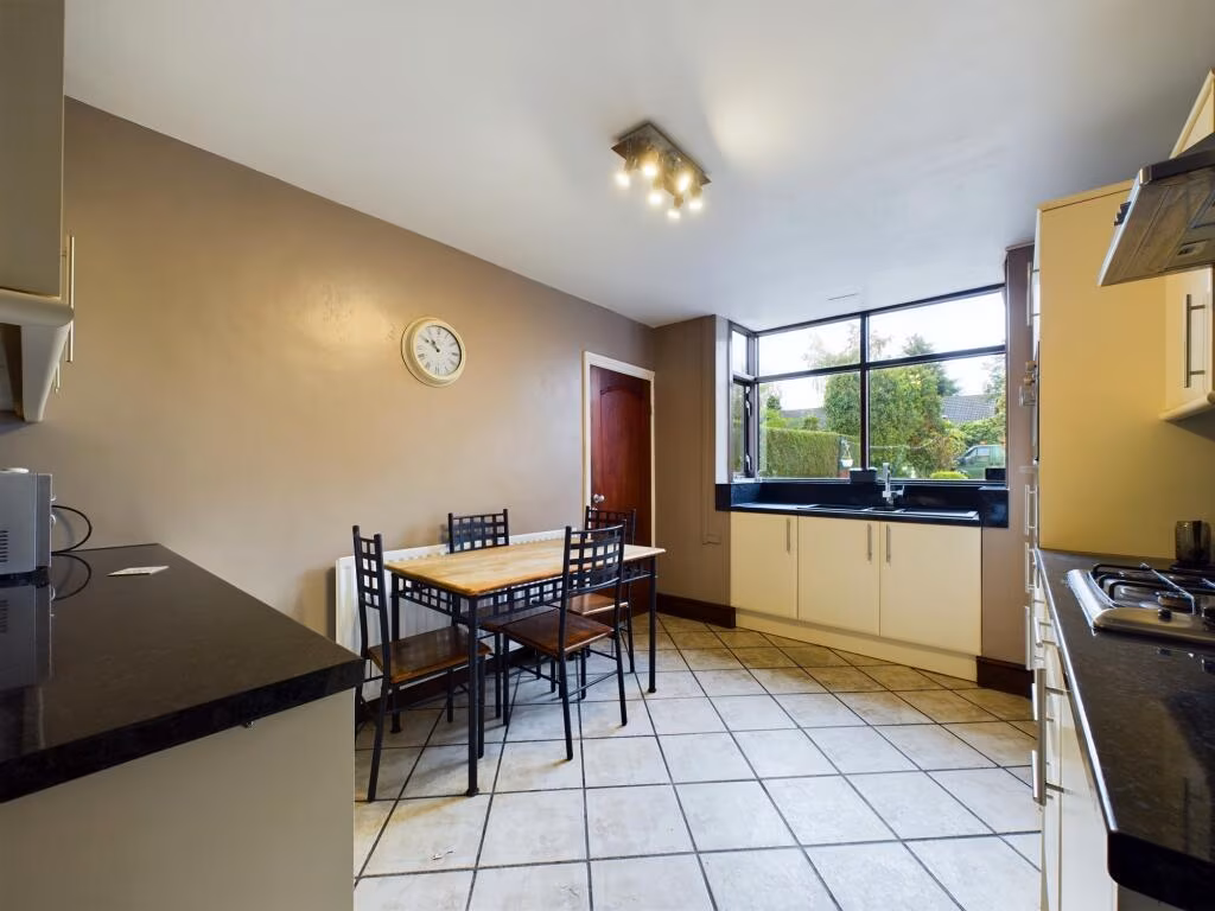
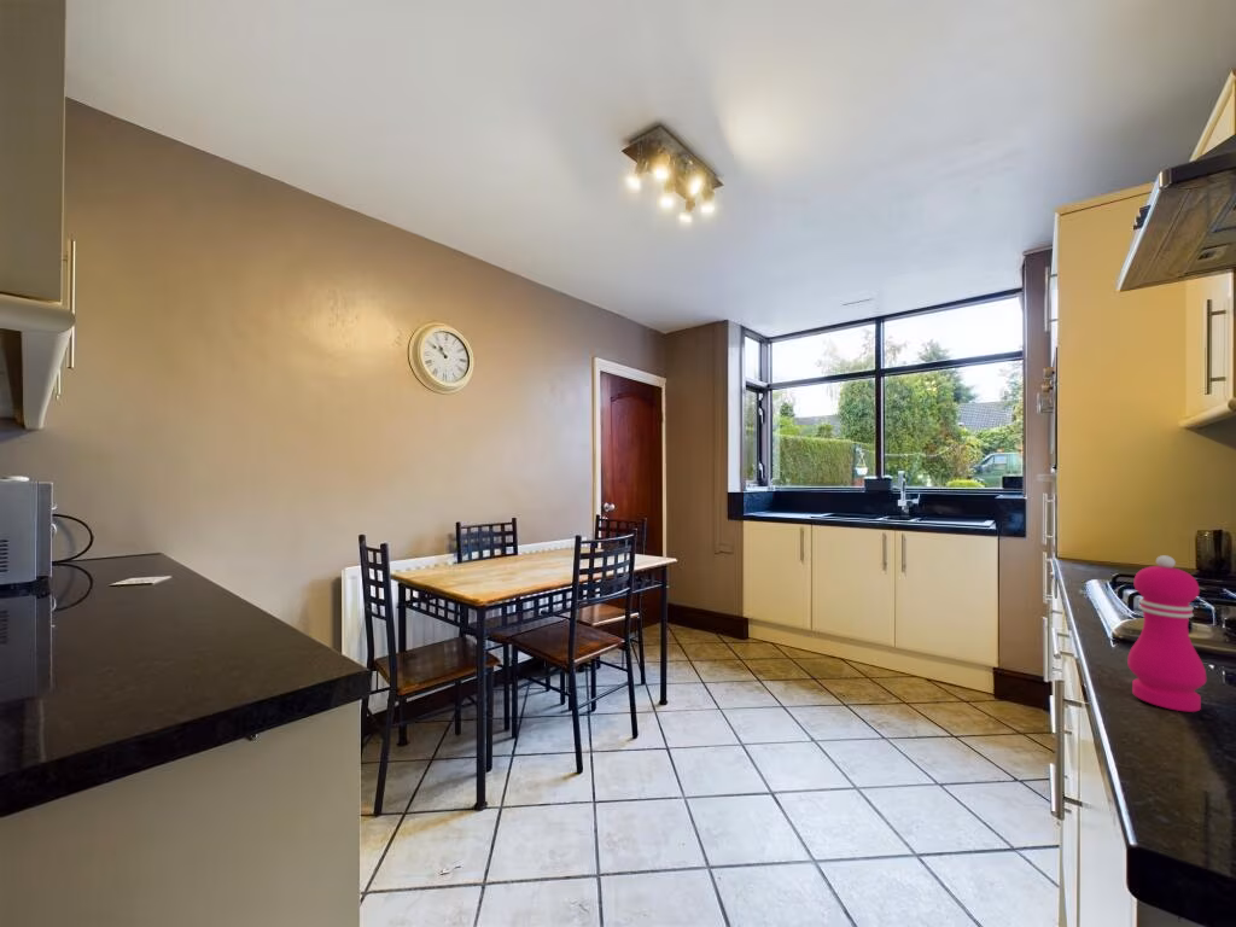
+ pepper mill (1165, 628)
